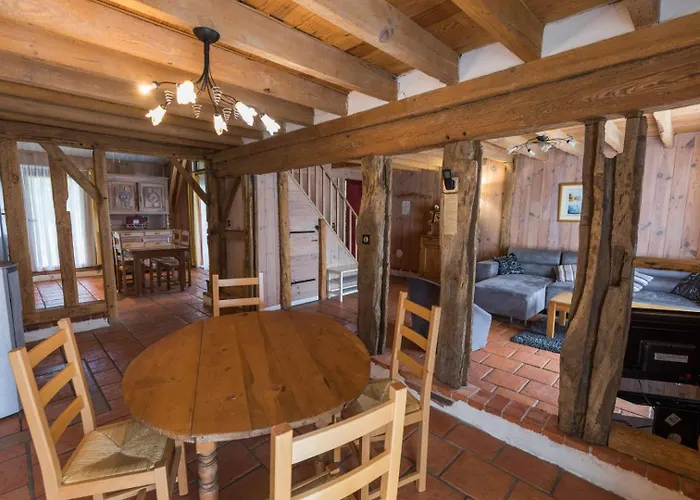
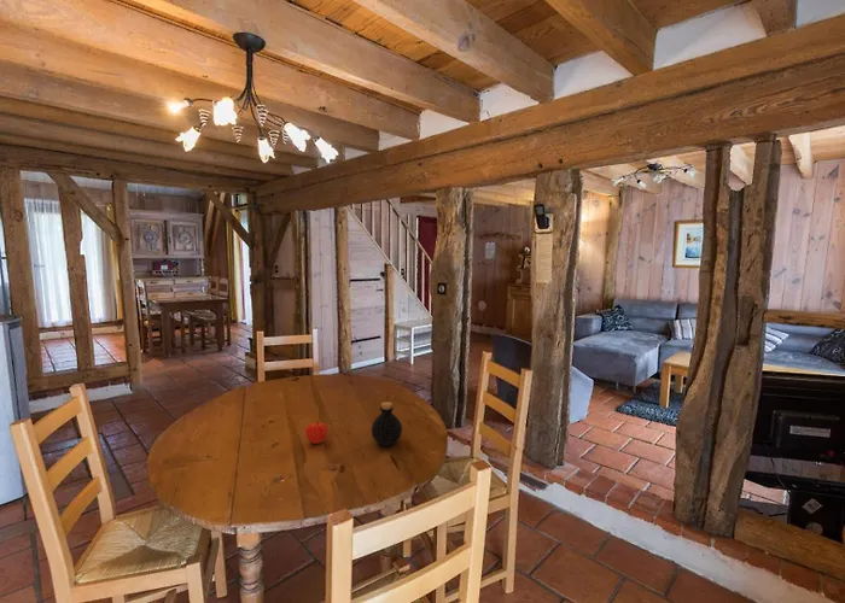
+ fruit (316, 432)
+ bottle (386, 423)
